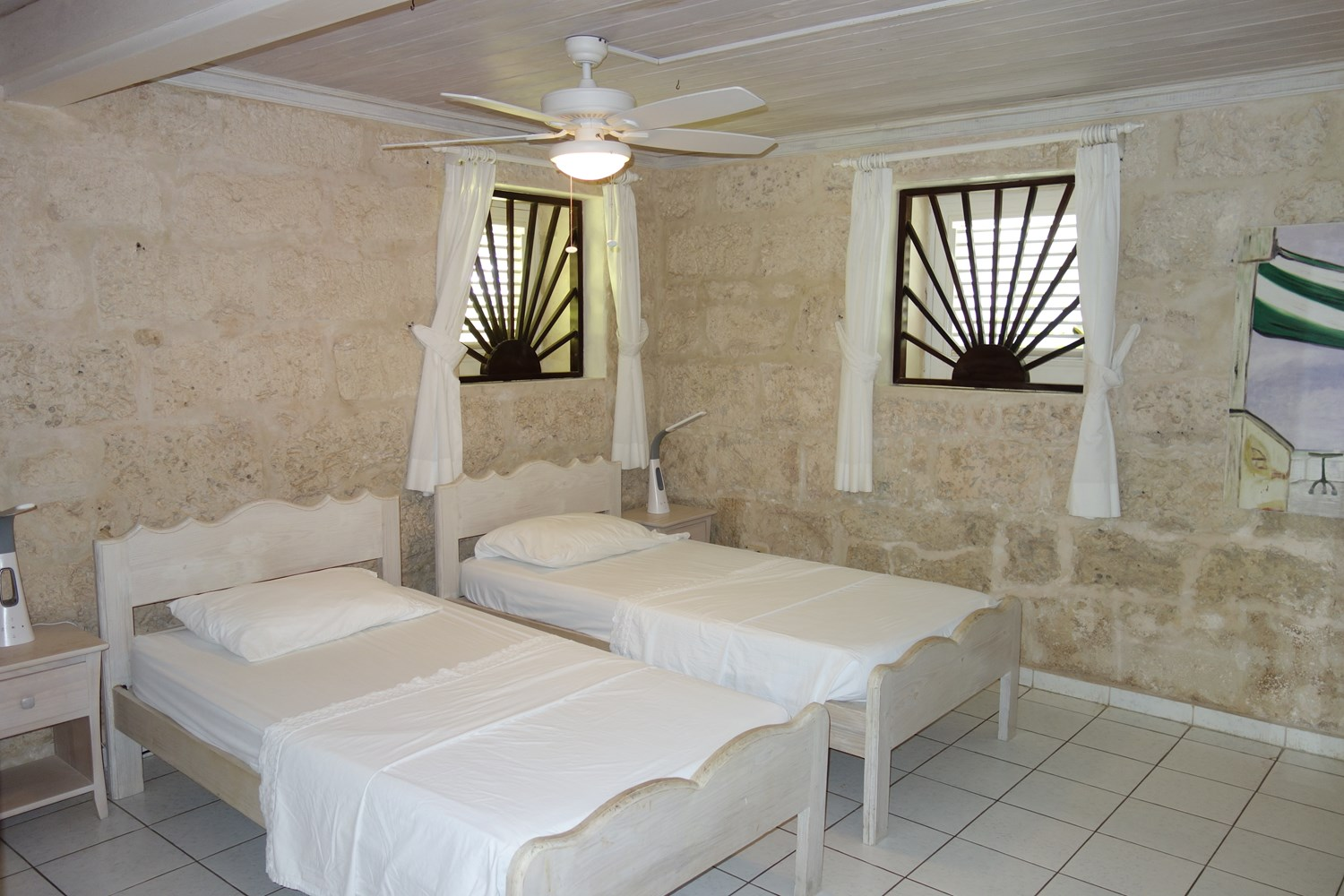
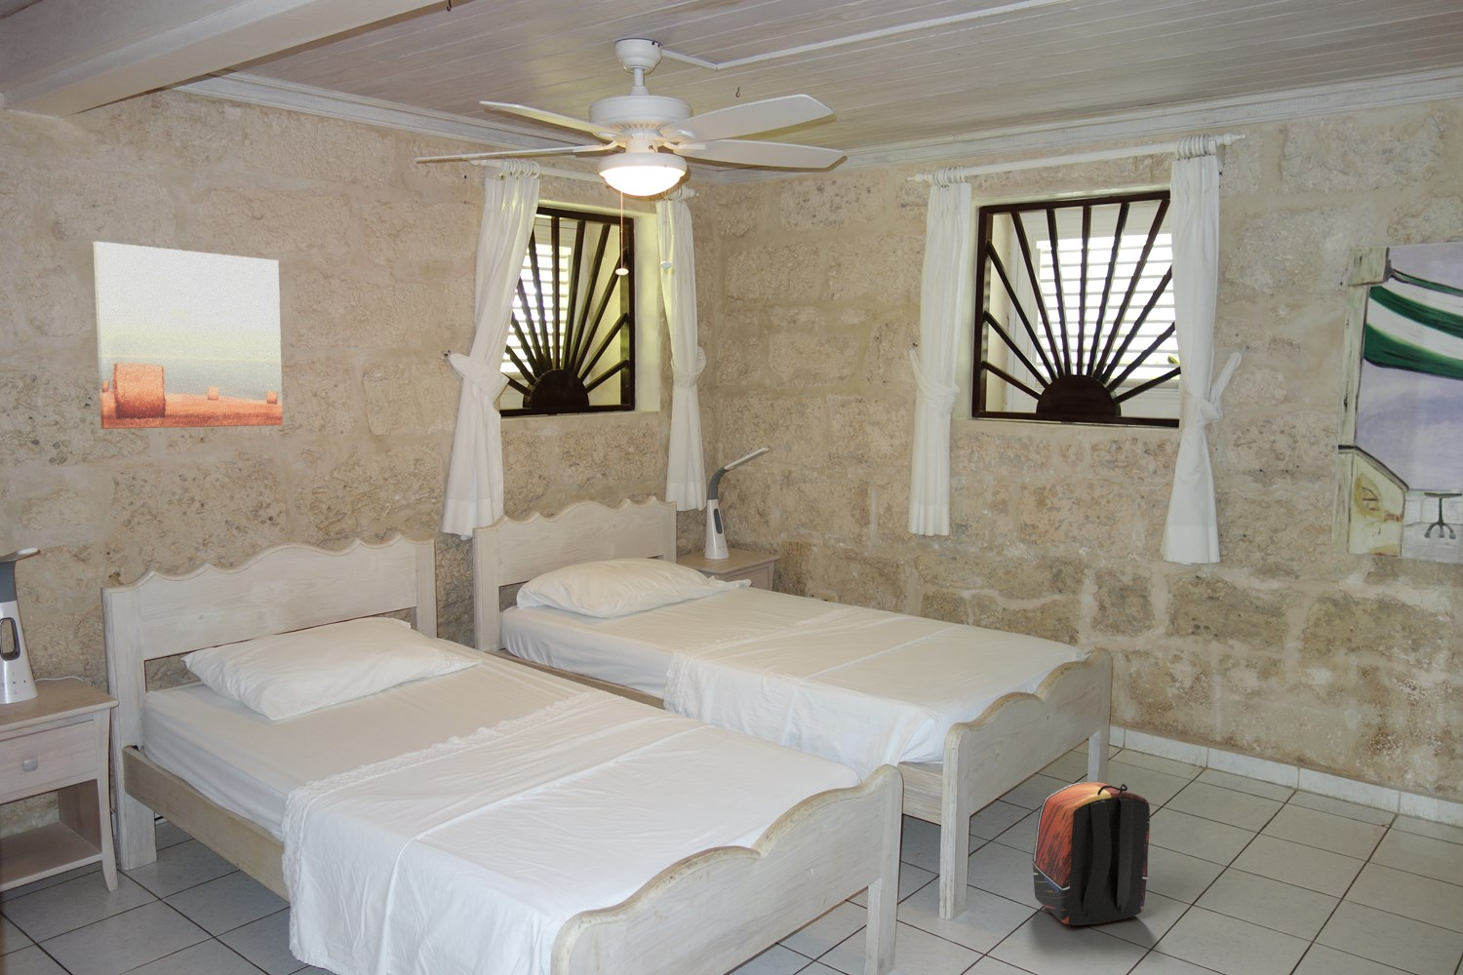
+ backpack (1093, 844)
+ wall art (194, 340)
